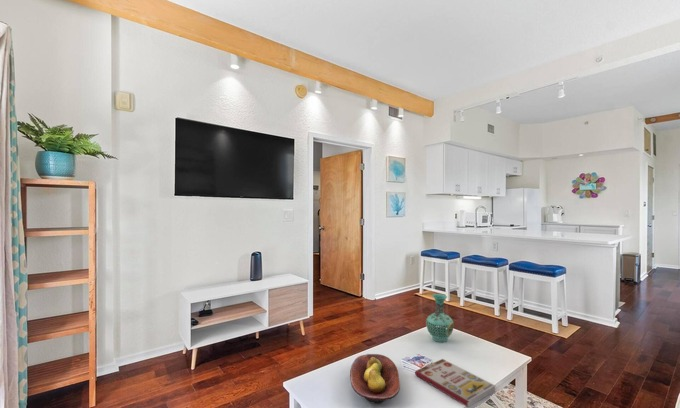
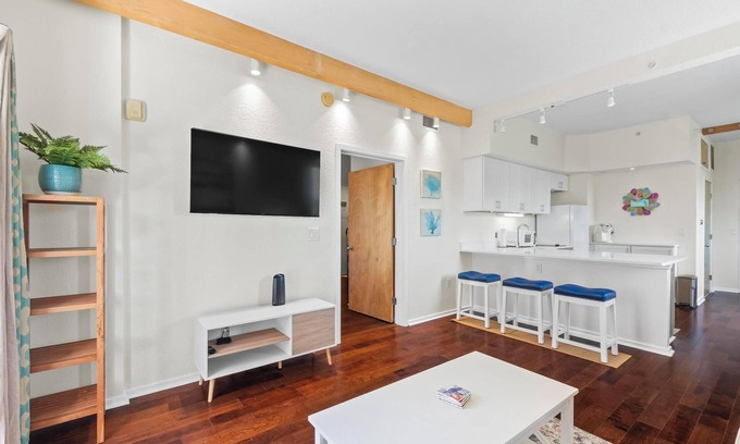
- vase (439, 317)
- book (453, 380)
- fruit bowl (374, 374)
